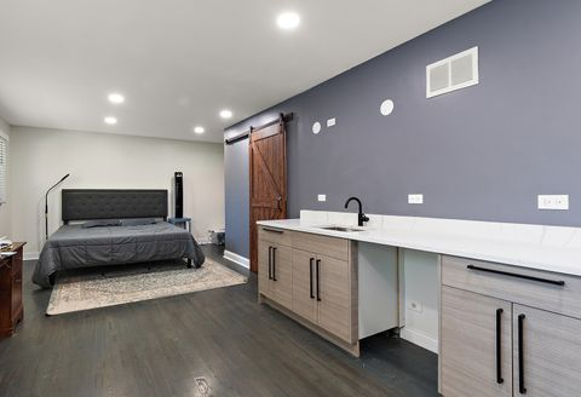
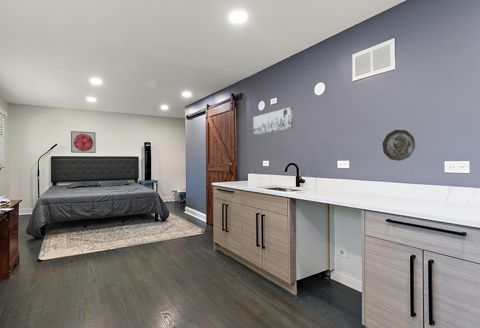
+ decorative plate (398, 145)
+ wall art (271, 122)
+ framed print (83, 142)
